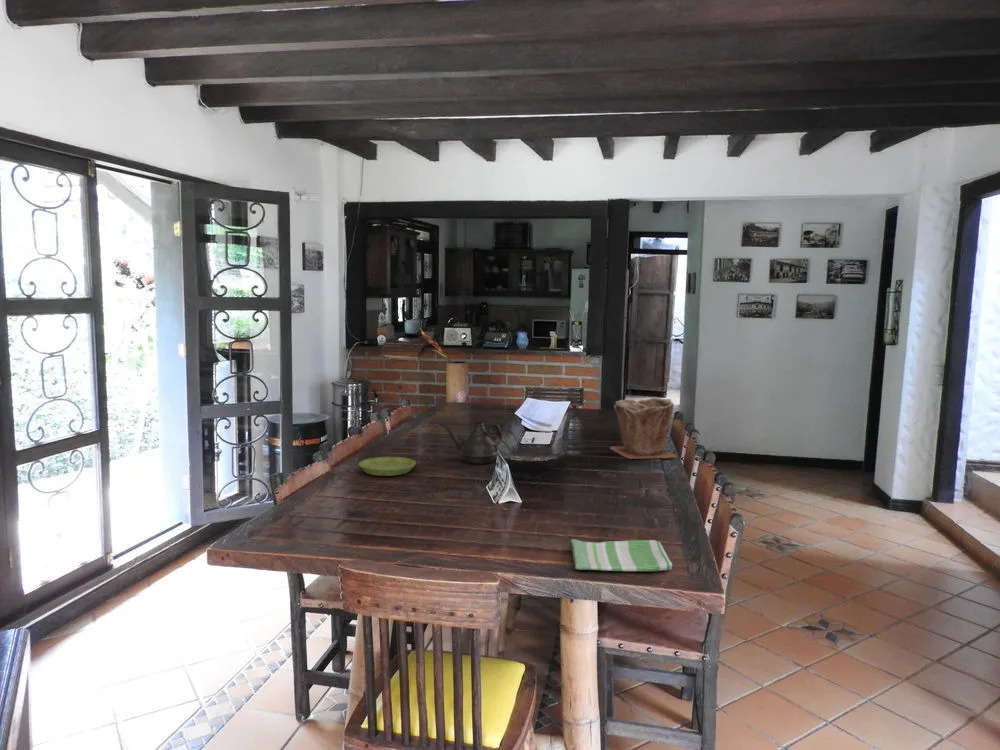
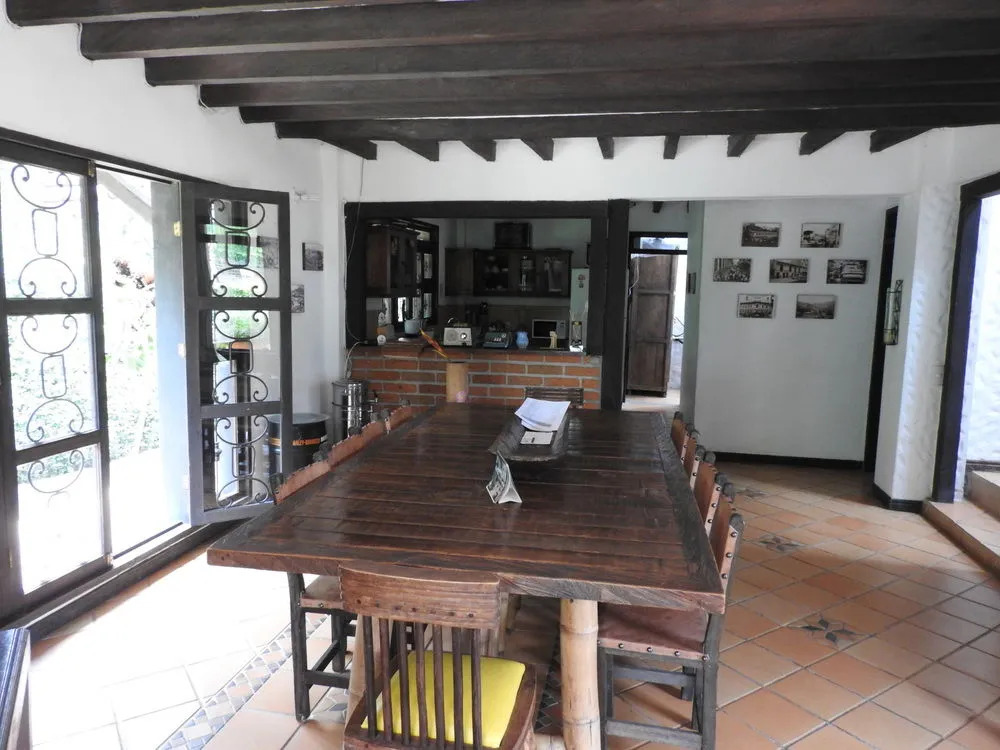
- teapot (470, 440)
- saucer (387, 466)
- plant pot (643, 426)
- dish towel (619, 554)
